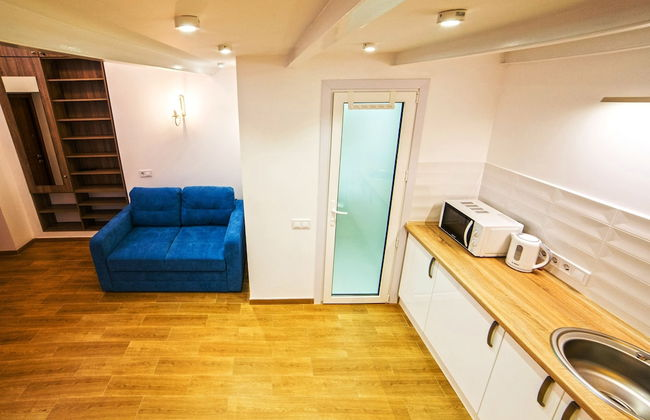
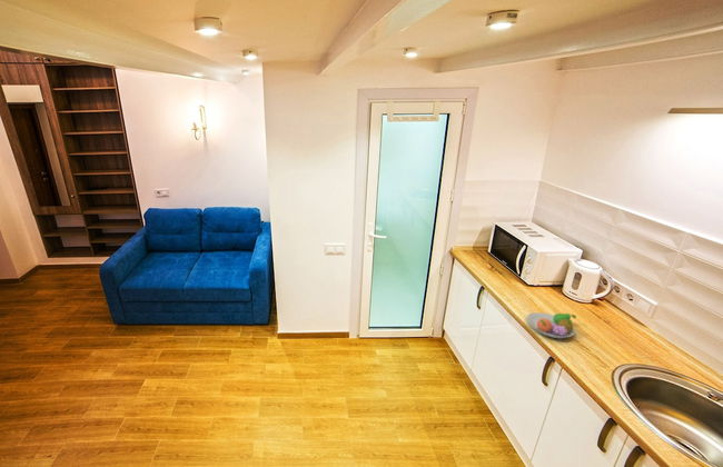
+ fruit bowl (553, 320)
